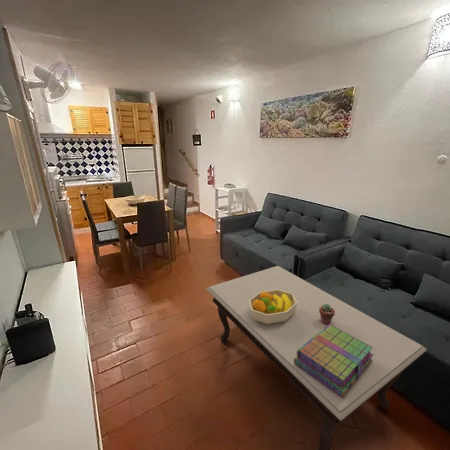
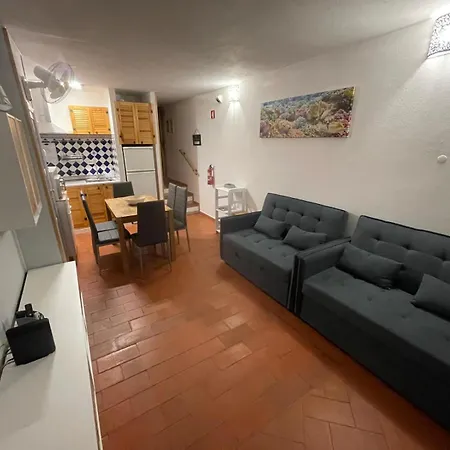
- potted succulent (326, 312)
- stack of books (334, 354)
- fruit bowl (272, 304)
- coffee table (294, 341)
